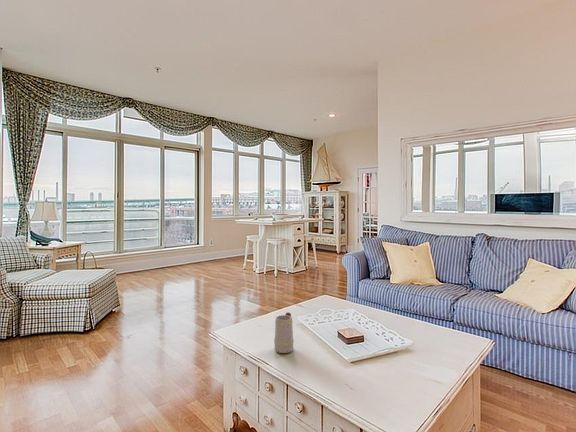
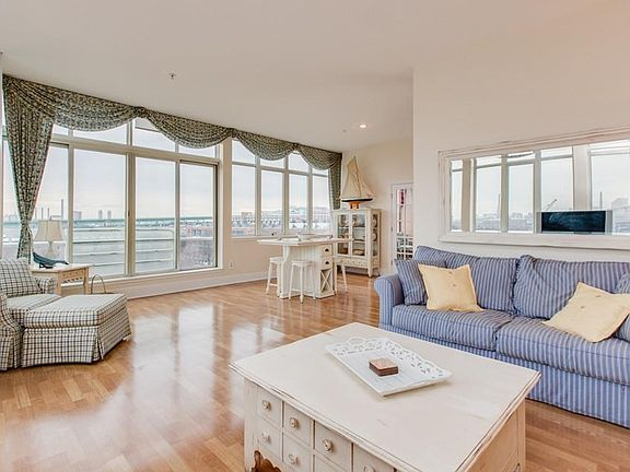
- mug (285, 331)
